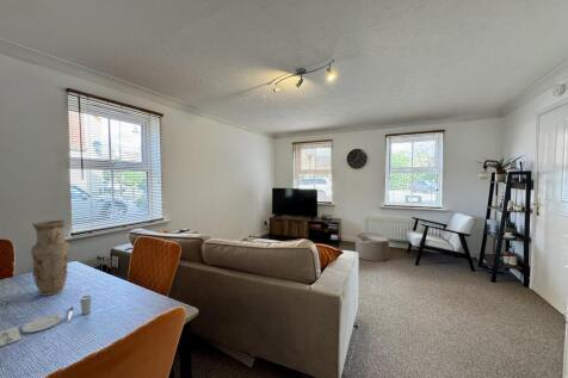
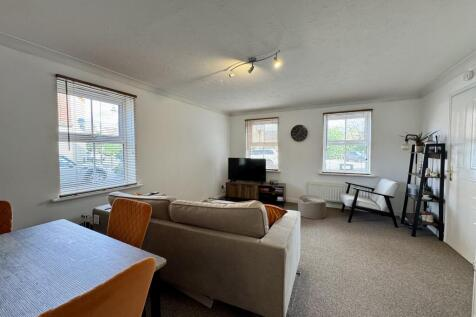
- placemat (42, 317)
- vase (50, 256)
